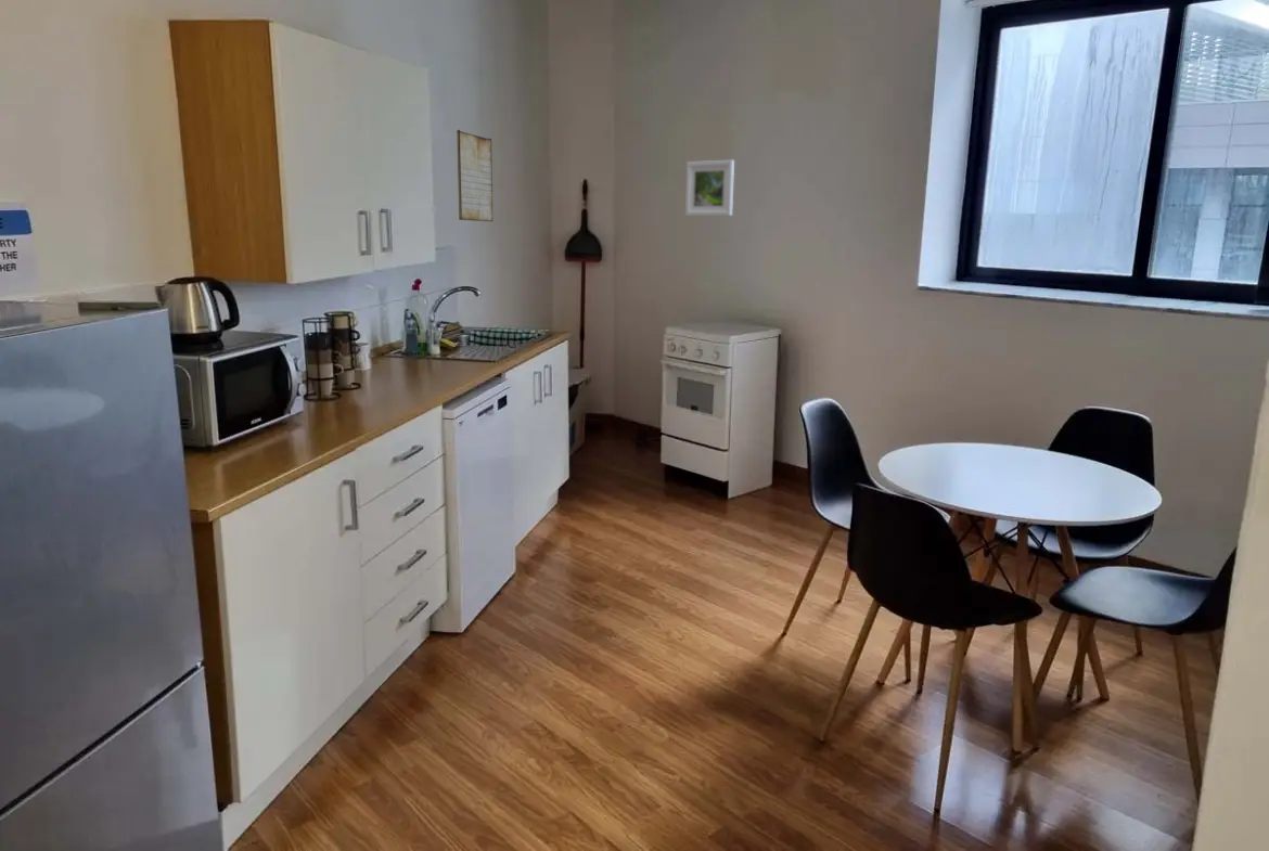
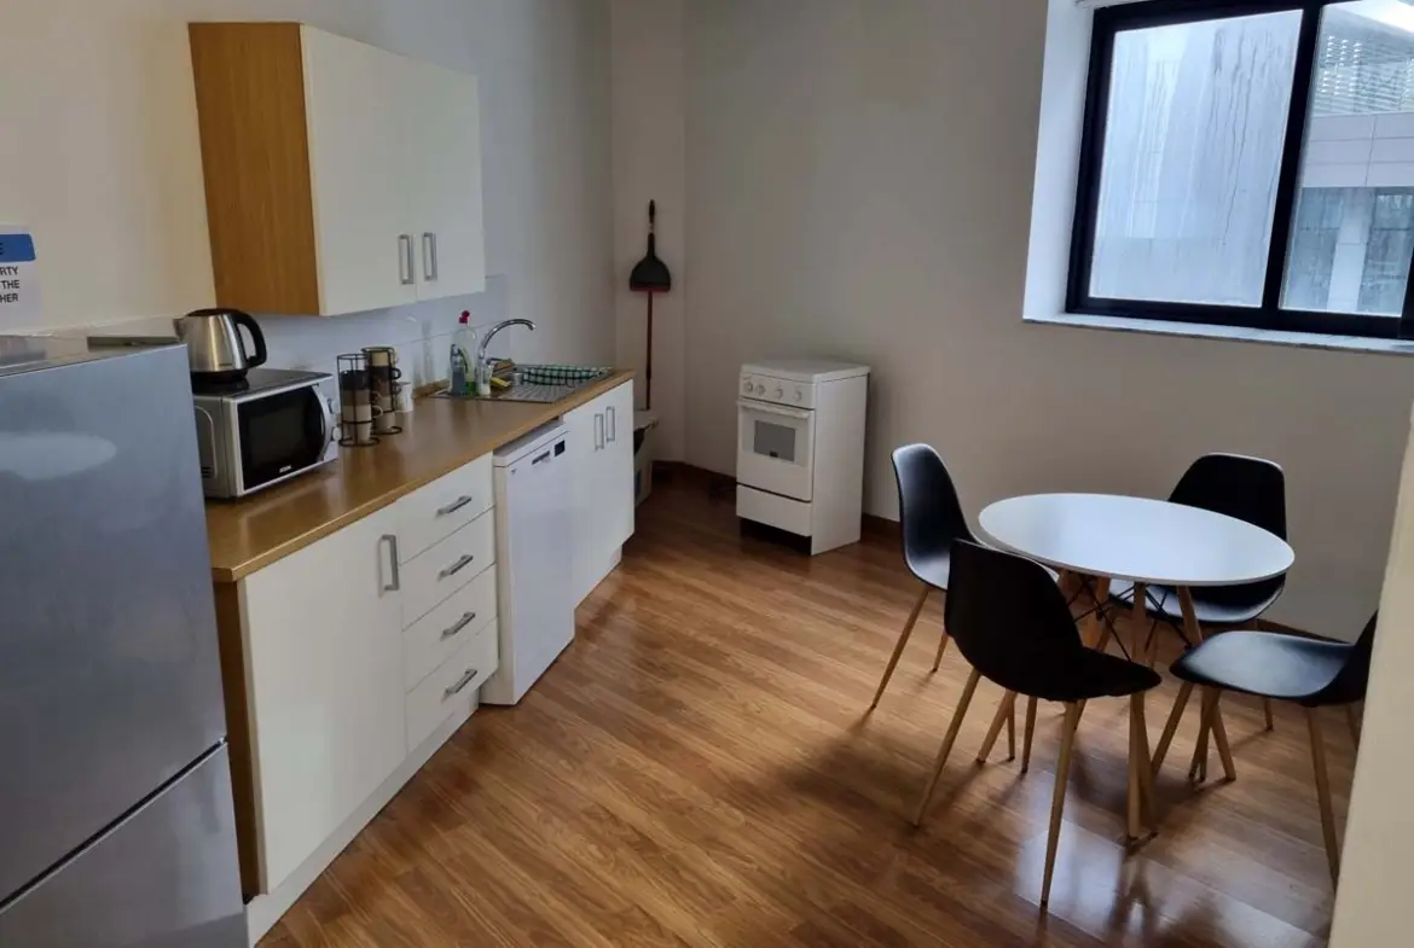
- periodic table (474, 178)
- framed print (708, 189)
